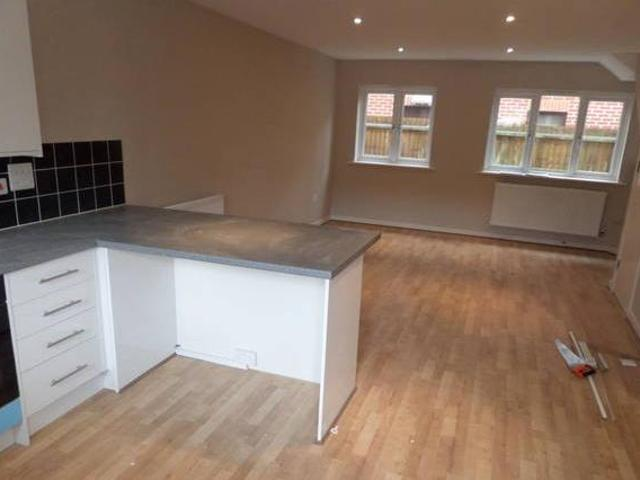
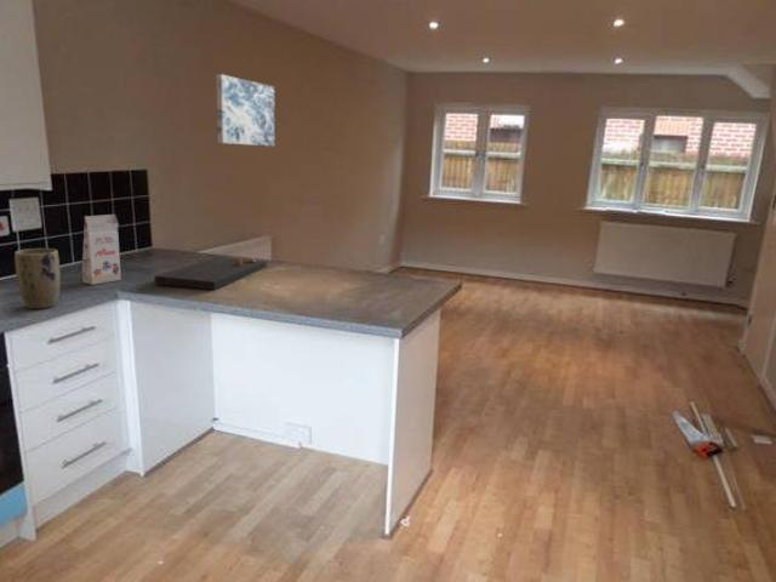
+ cutting board (215, 268)
+ wall art (247, 113)
+ gift box (99, 247)
+ plant pot (39, 278)
